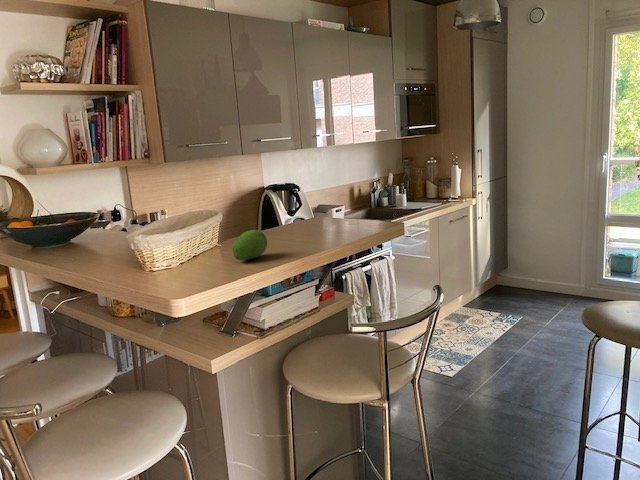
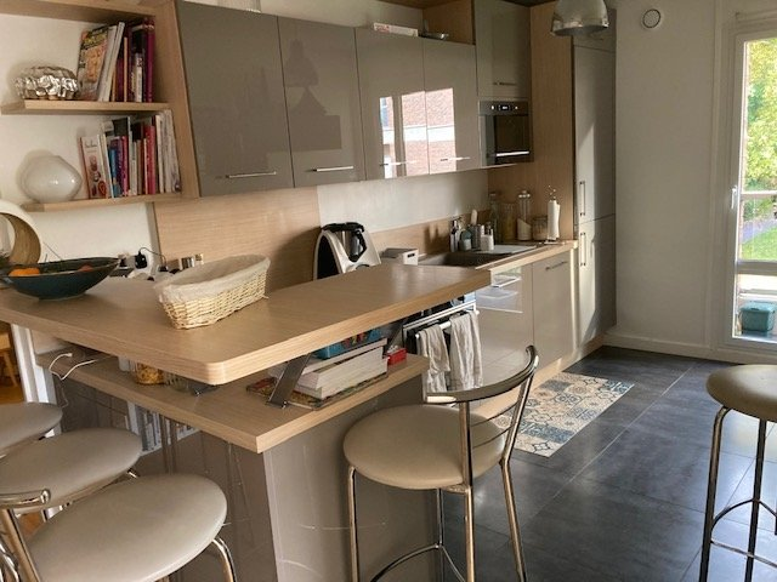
- fruit (250, 245)
